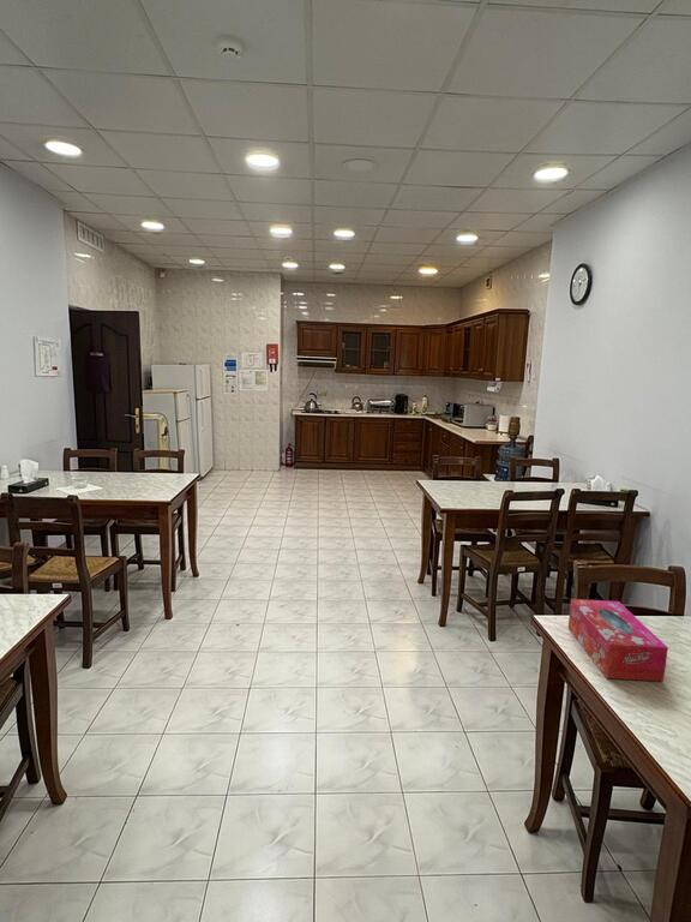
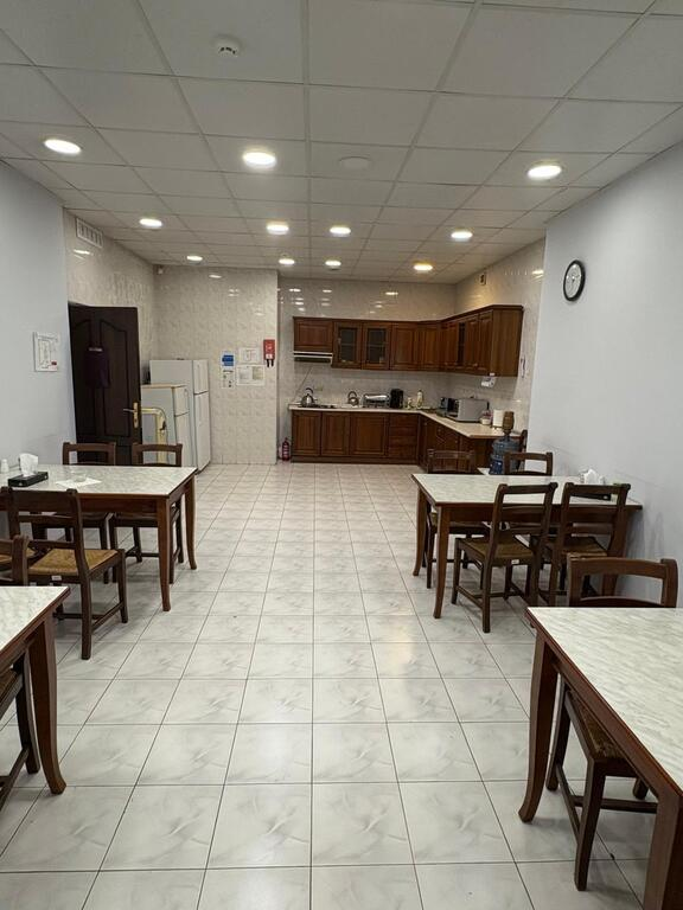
- tissue box (613, 636)
